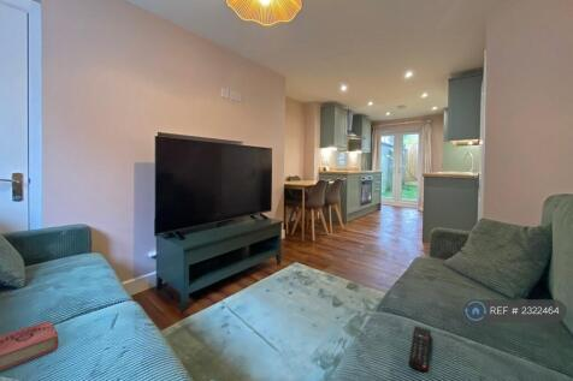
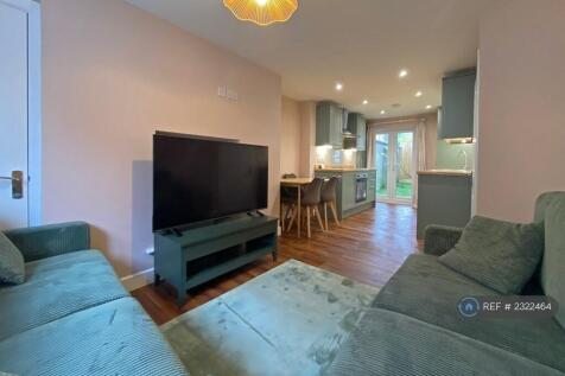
- remote control (420, 347)
- book (26, 343)
